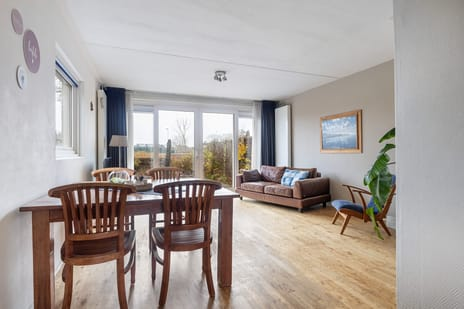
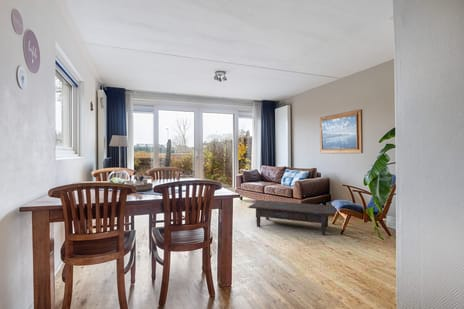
+ coffee table (292, 216)
